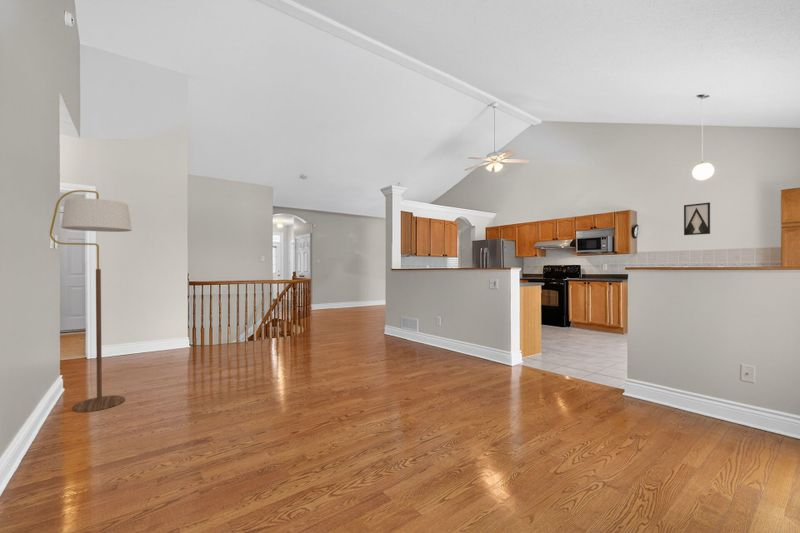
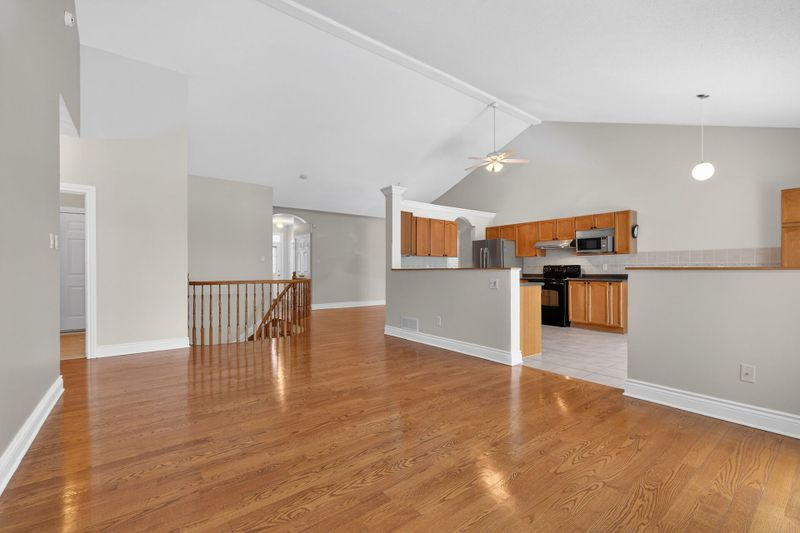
- floor lamp (96, 297)
- wall art (696, 219)
